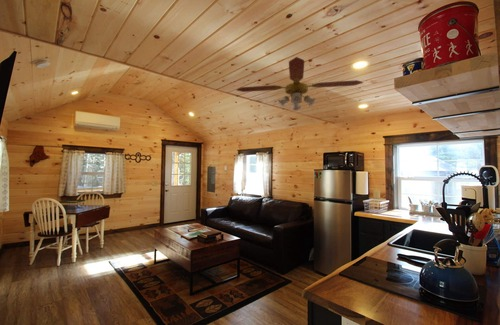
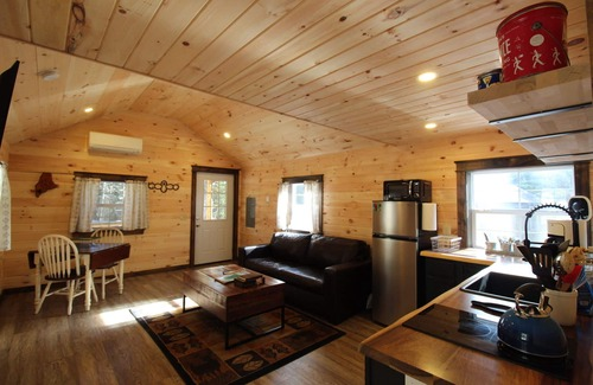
- ceiling fan (296, 90)
